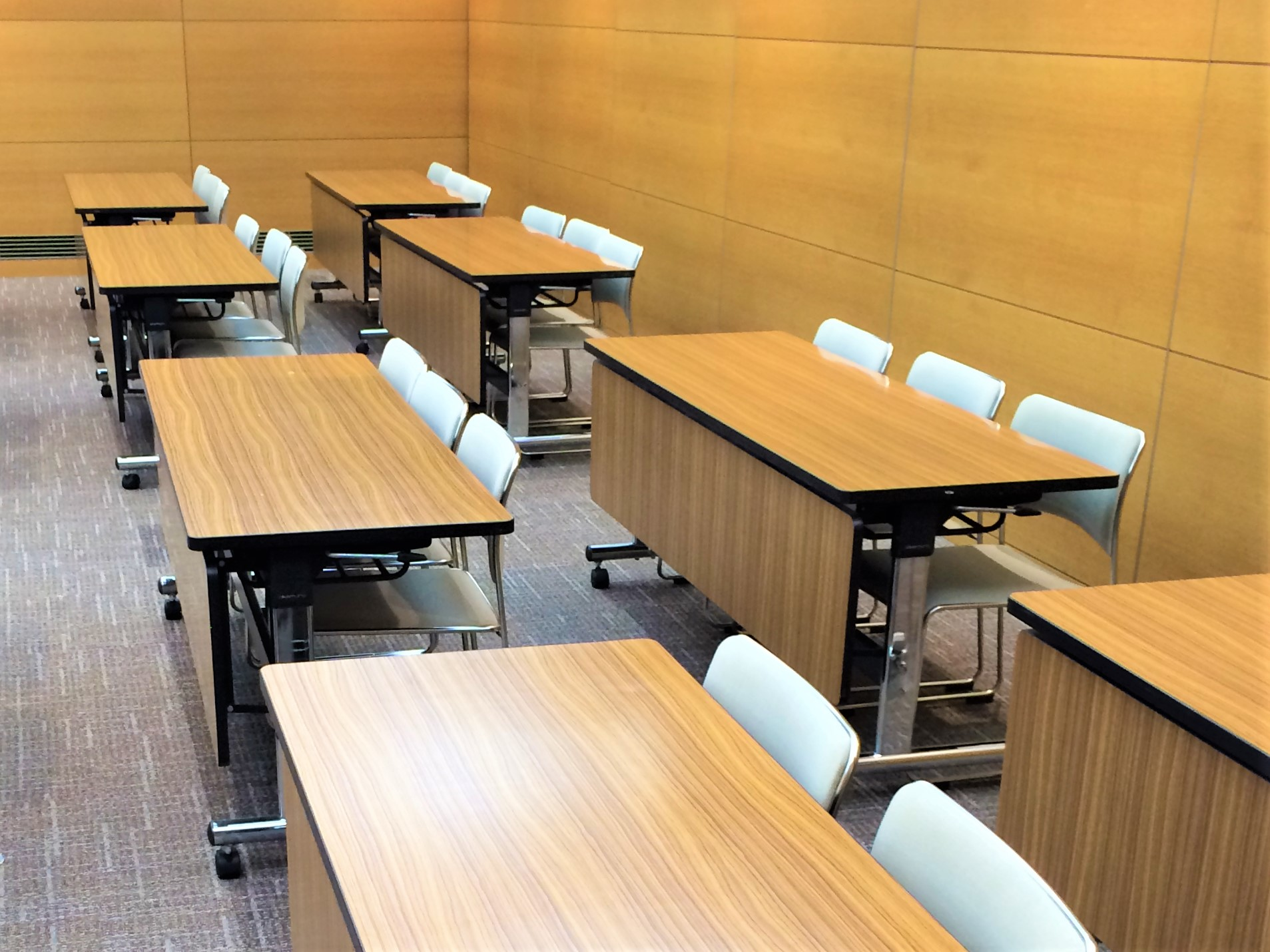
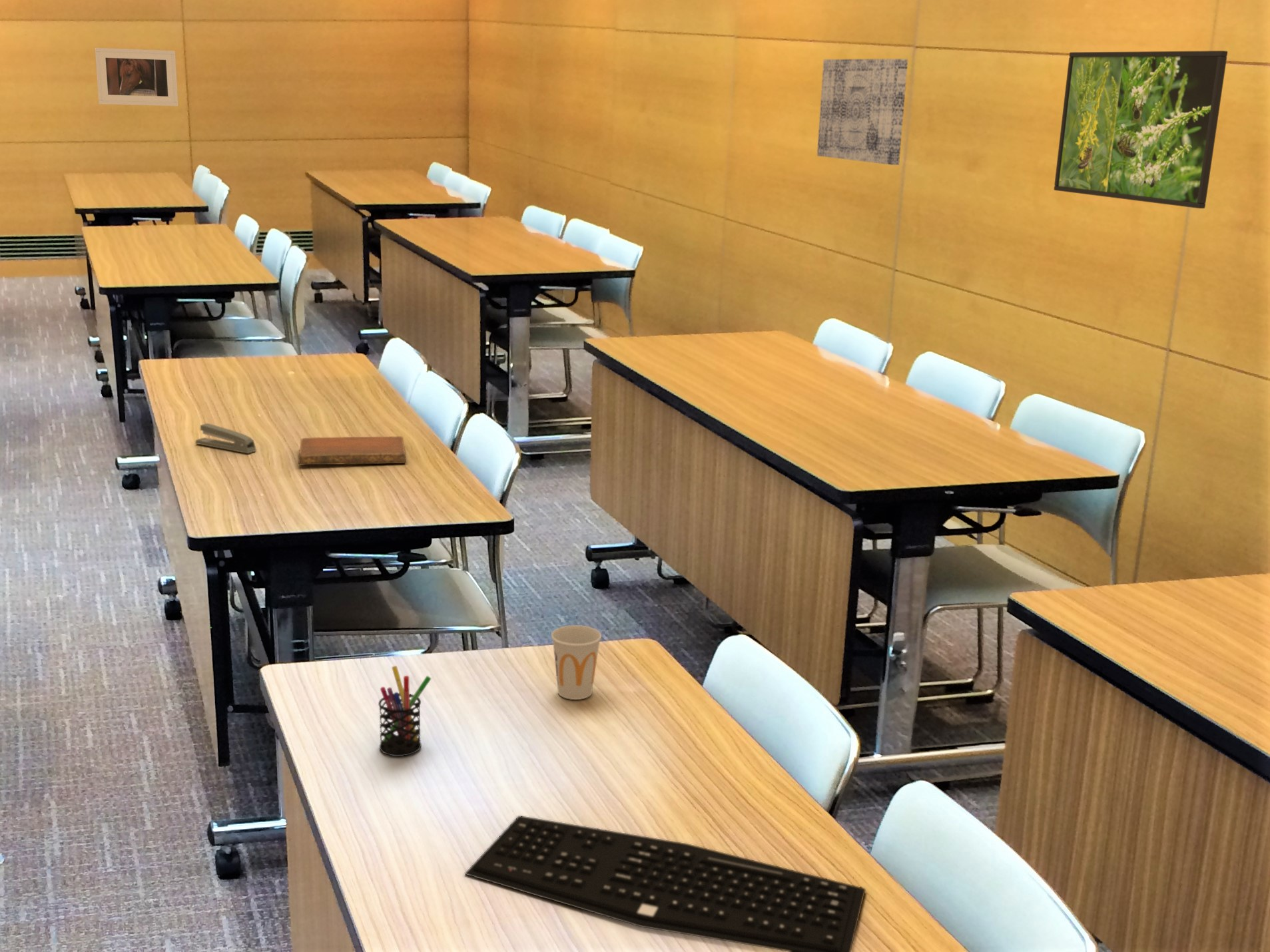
+ wall art (860, 110)
+ keyboard (666, 879)
+ stapler (224, 437)
+ cup (575, 663)
+ pen holder (405, 708)
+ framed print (137, 77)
+ notebook (352, 450)
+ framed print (1133, 126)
